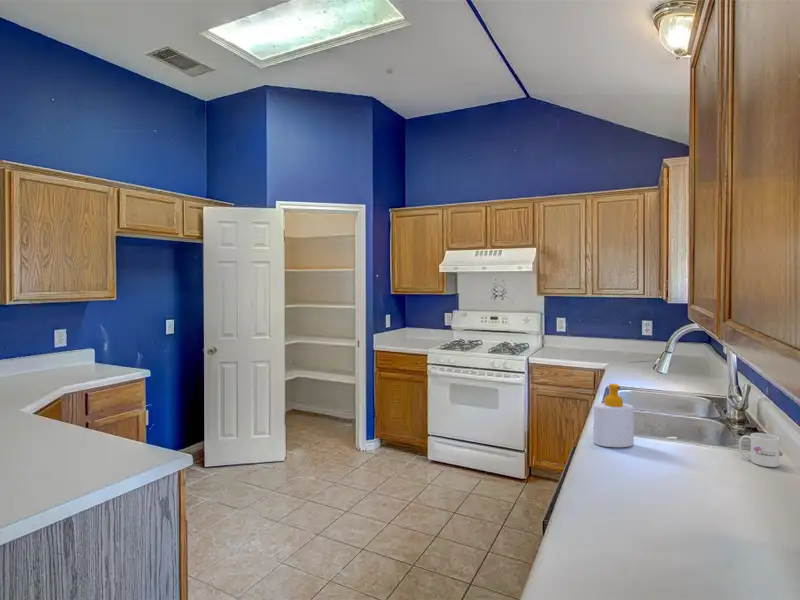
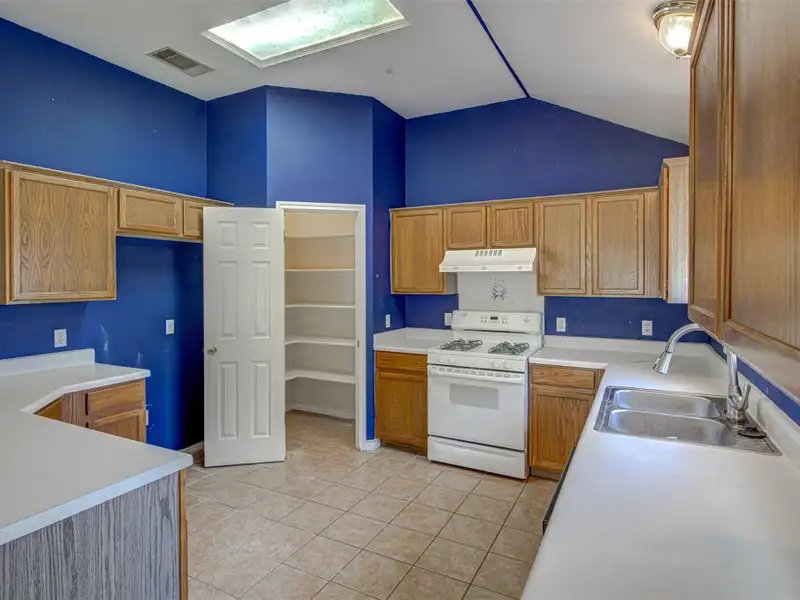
- mug (758, 448)
- soap bottle (613, 414)
